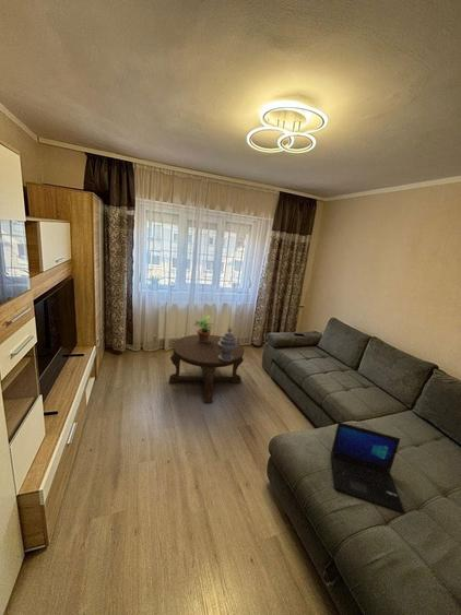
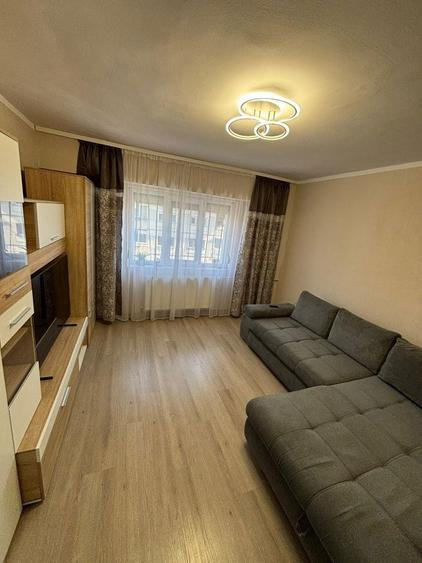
- laptop (367, 462)
- potted plant (202, 329)
- coffee table (206, 364)
- decorative urn (227, 343)
